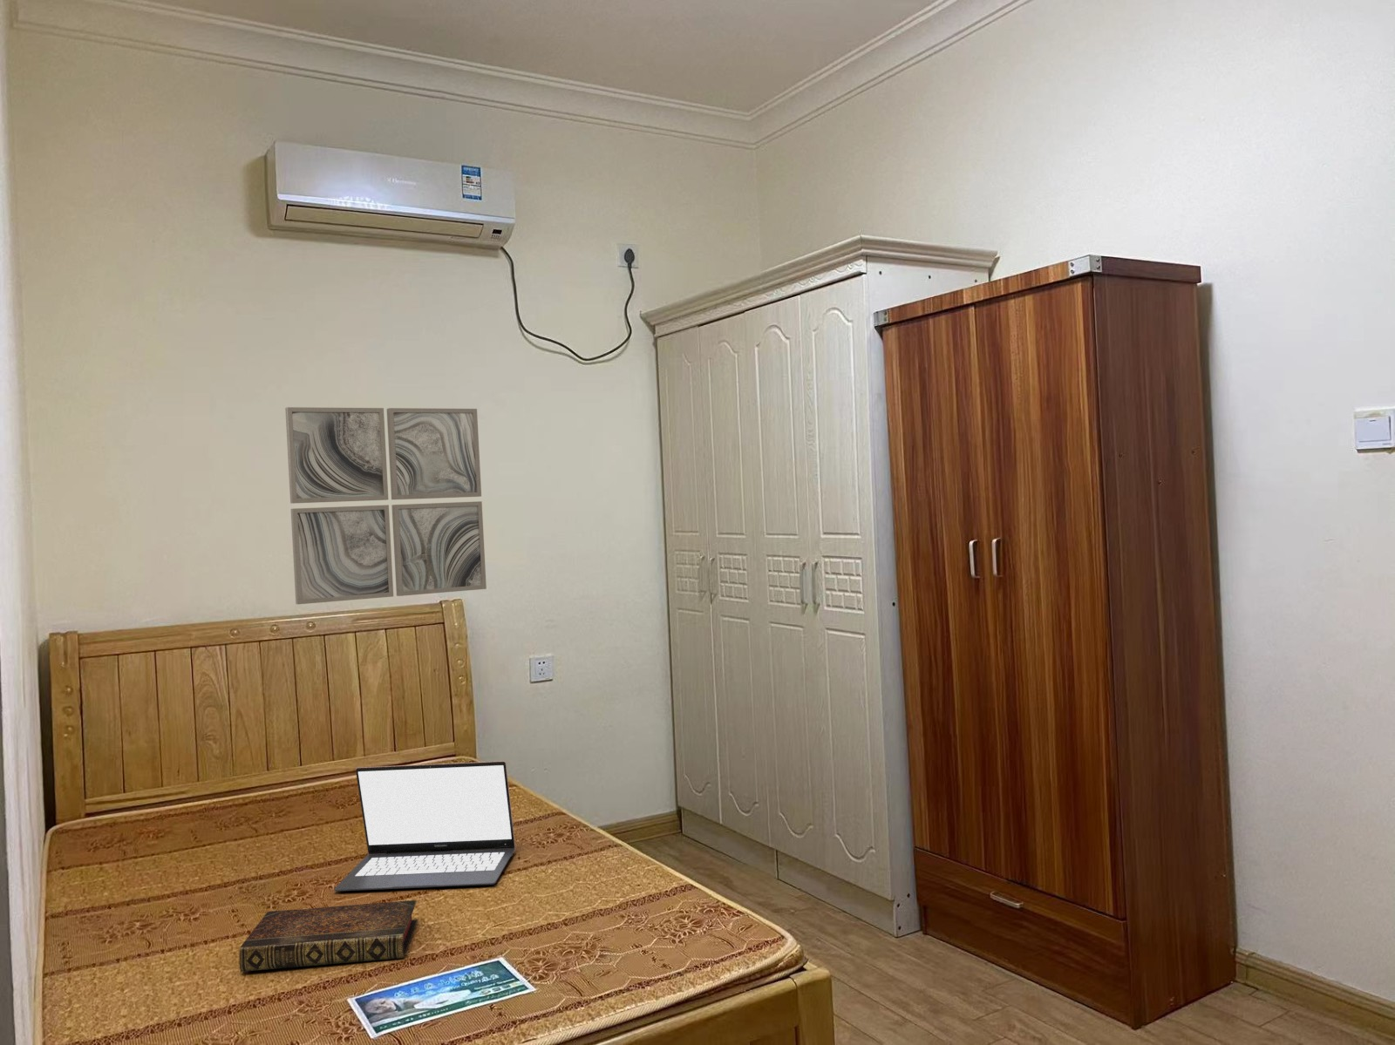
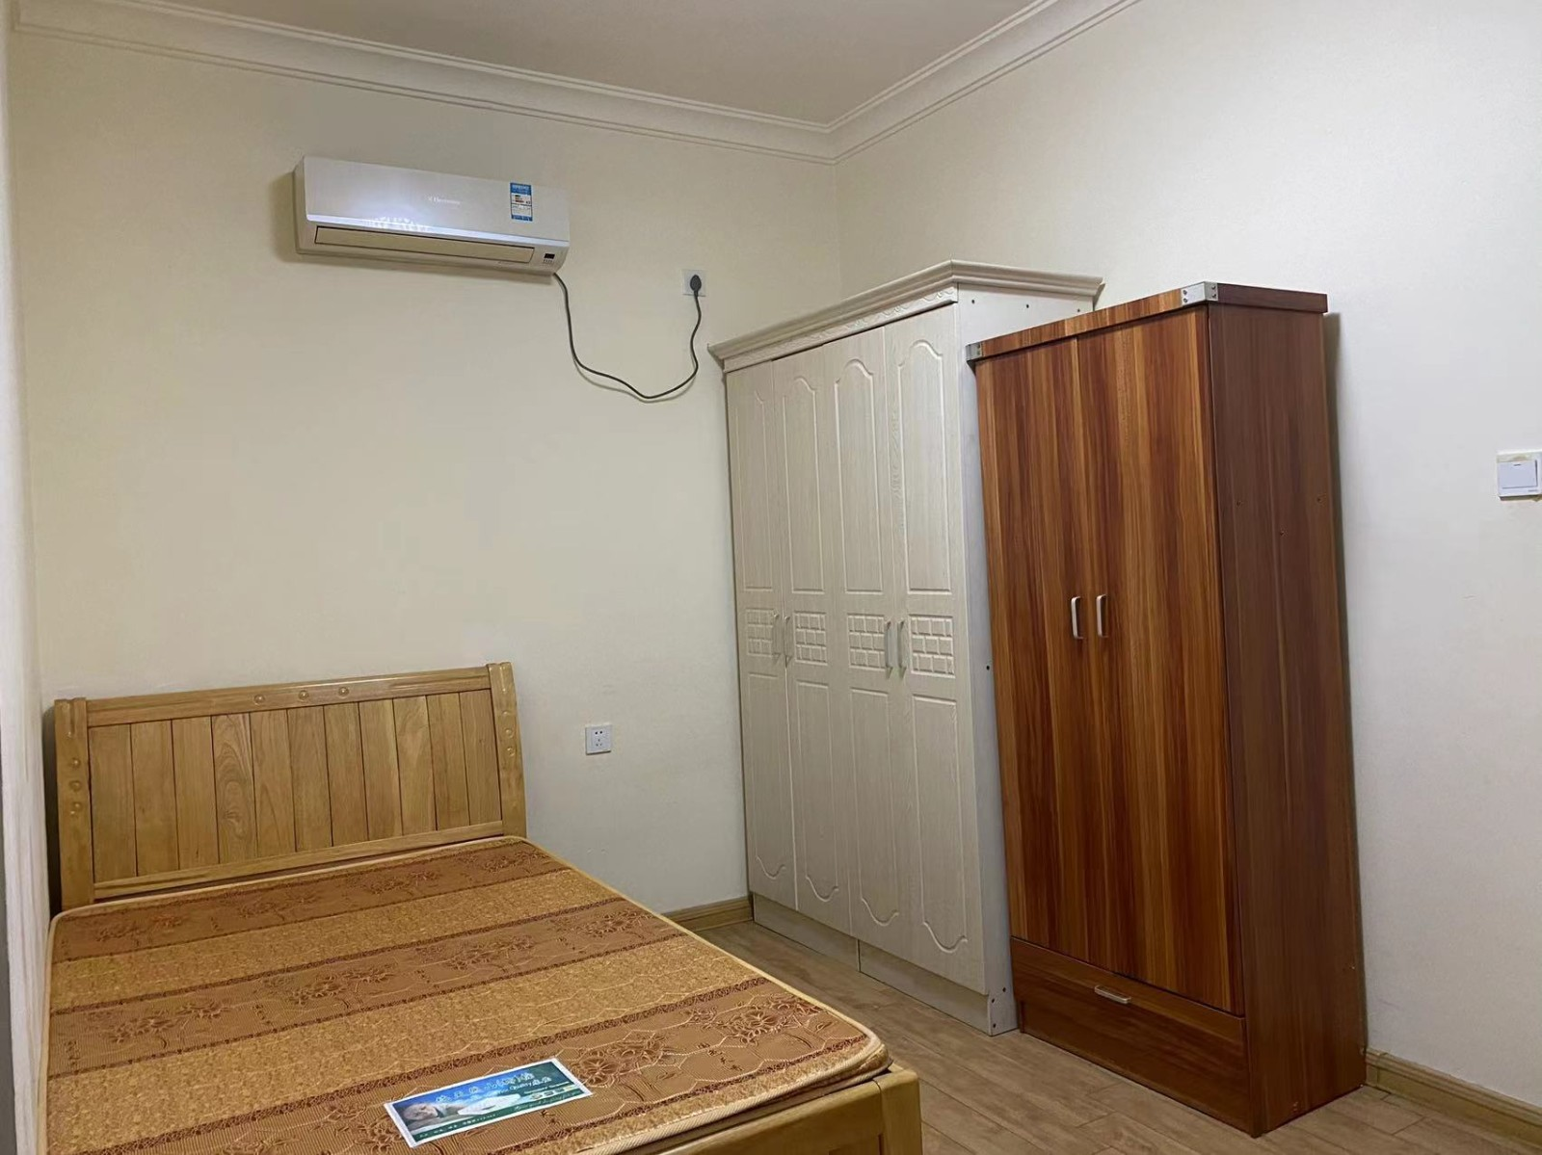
- wall art (387, 505)
- book (333, 934)
- laptop (426, 821)
